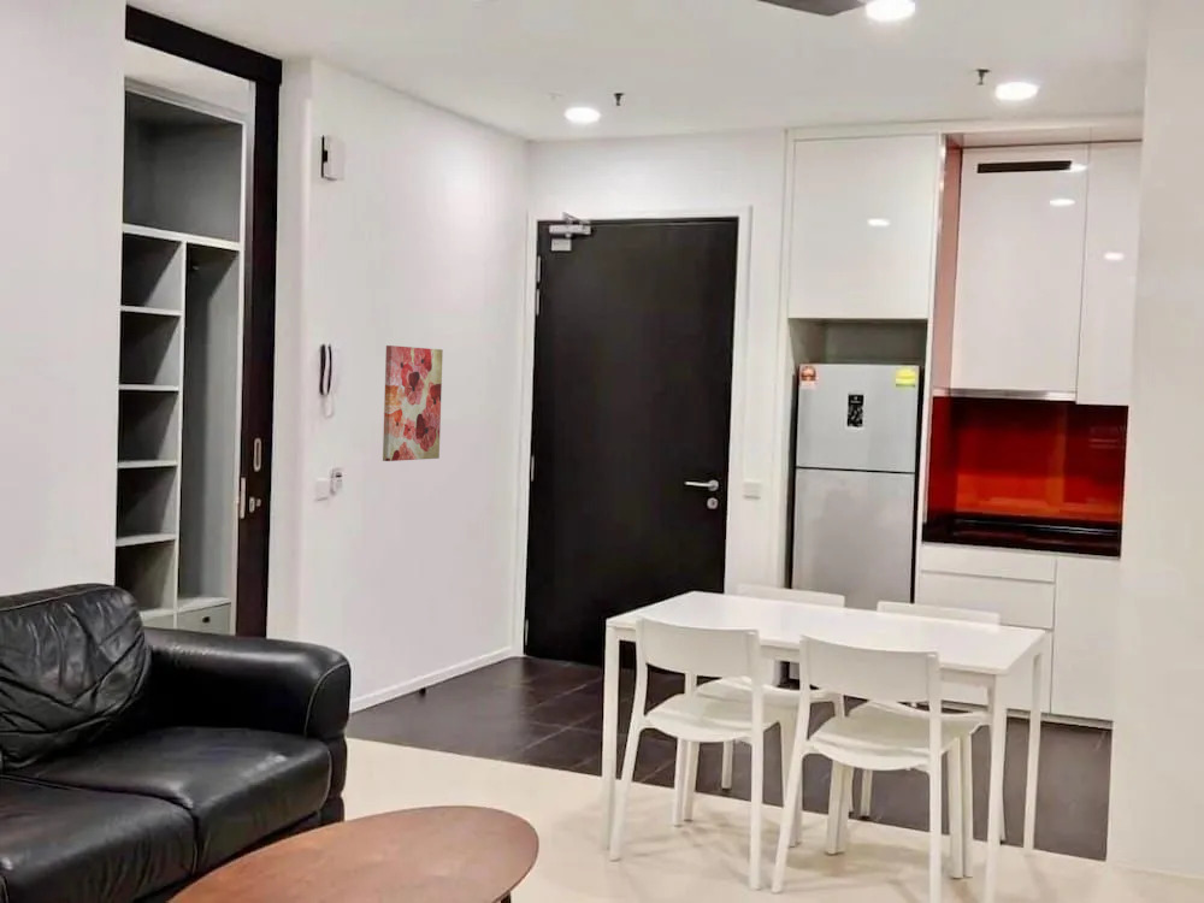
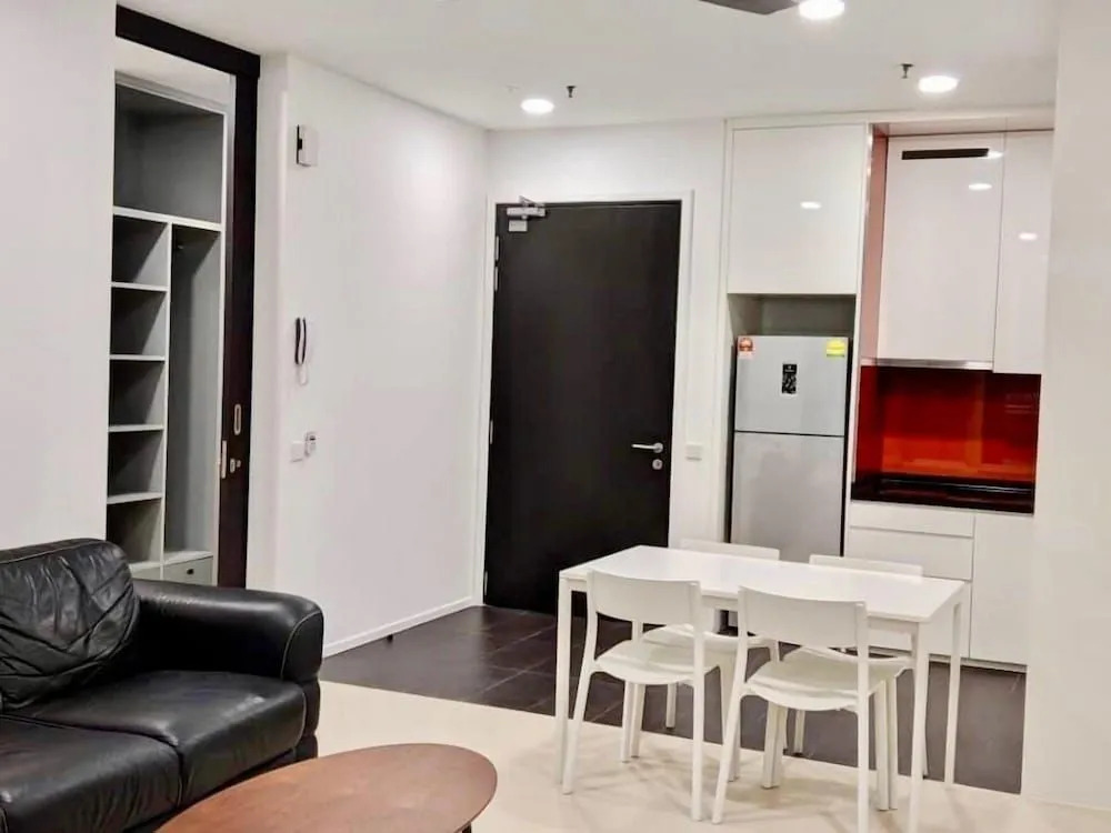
- wall art (413, 403)
